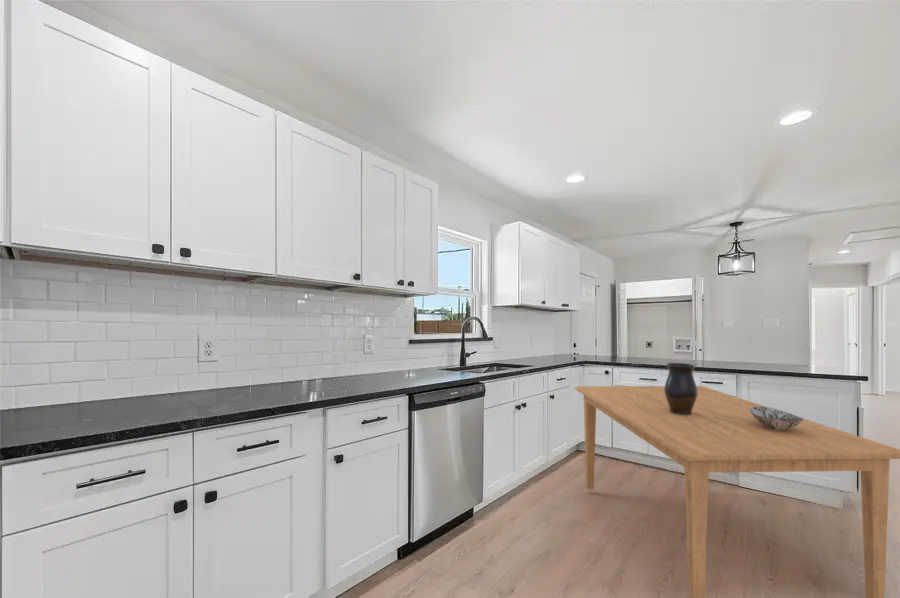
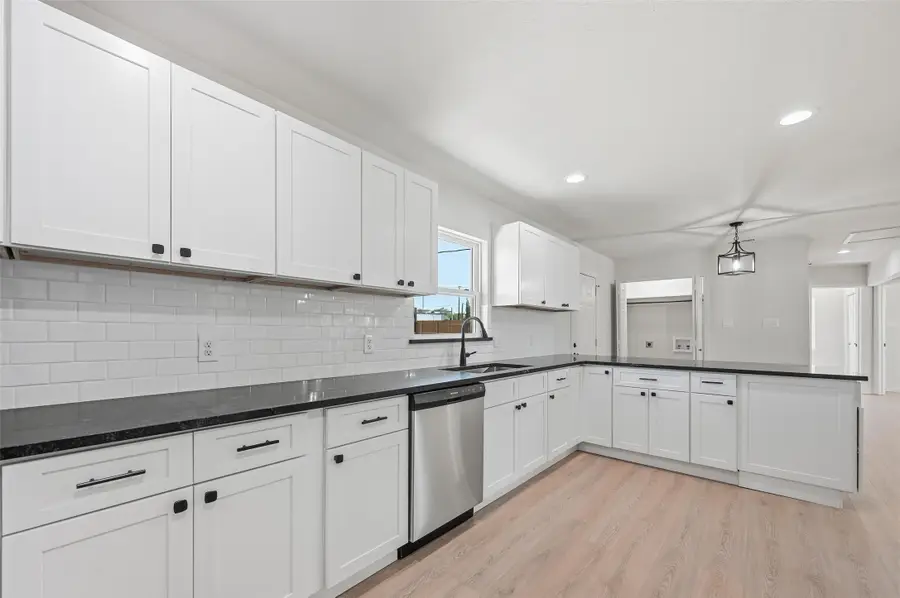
- dining table (696, 473)
- decorative bowl (775, 419)
- vase (680, 388)
